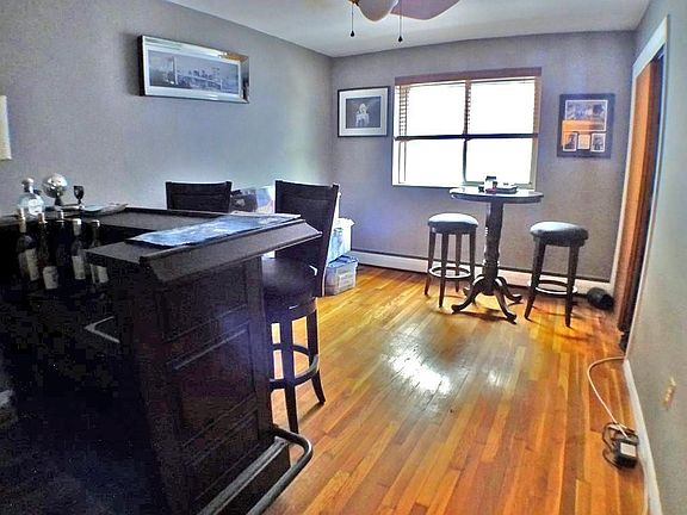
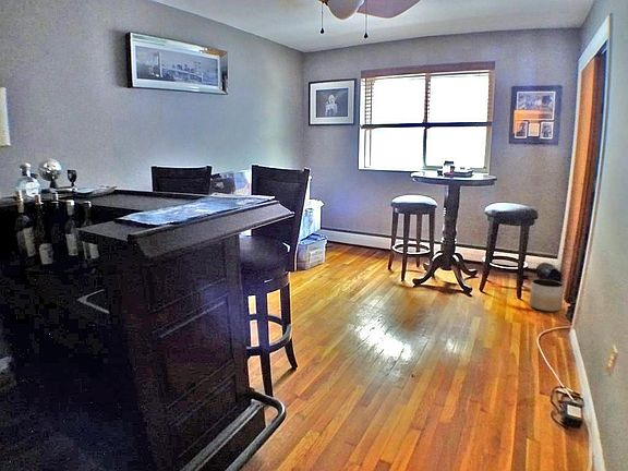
+ planter (545, 294)
